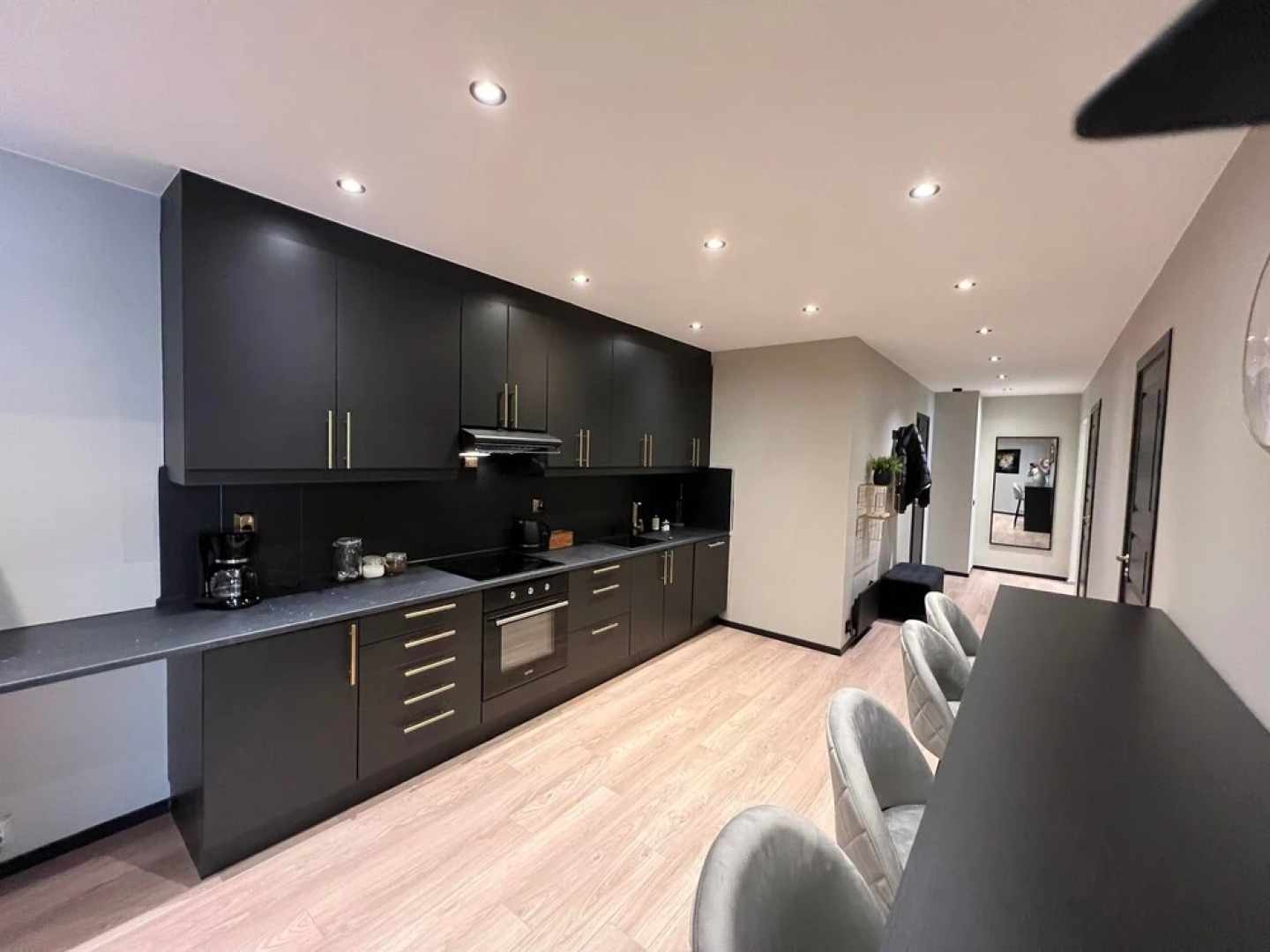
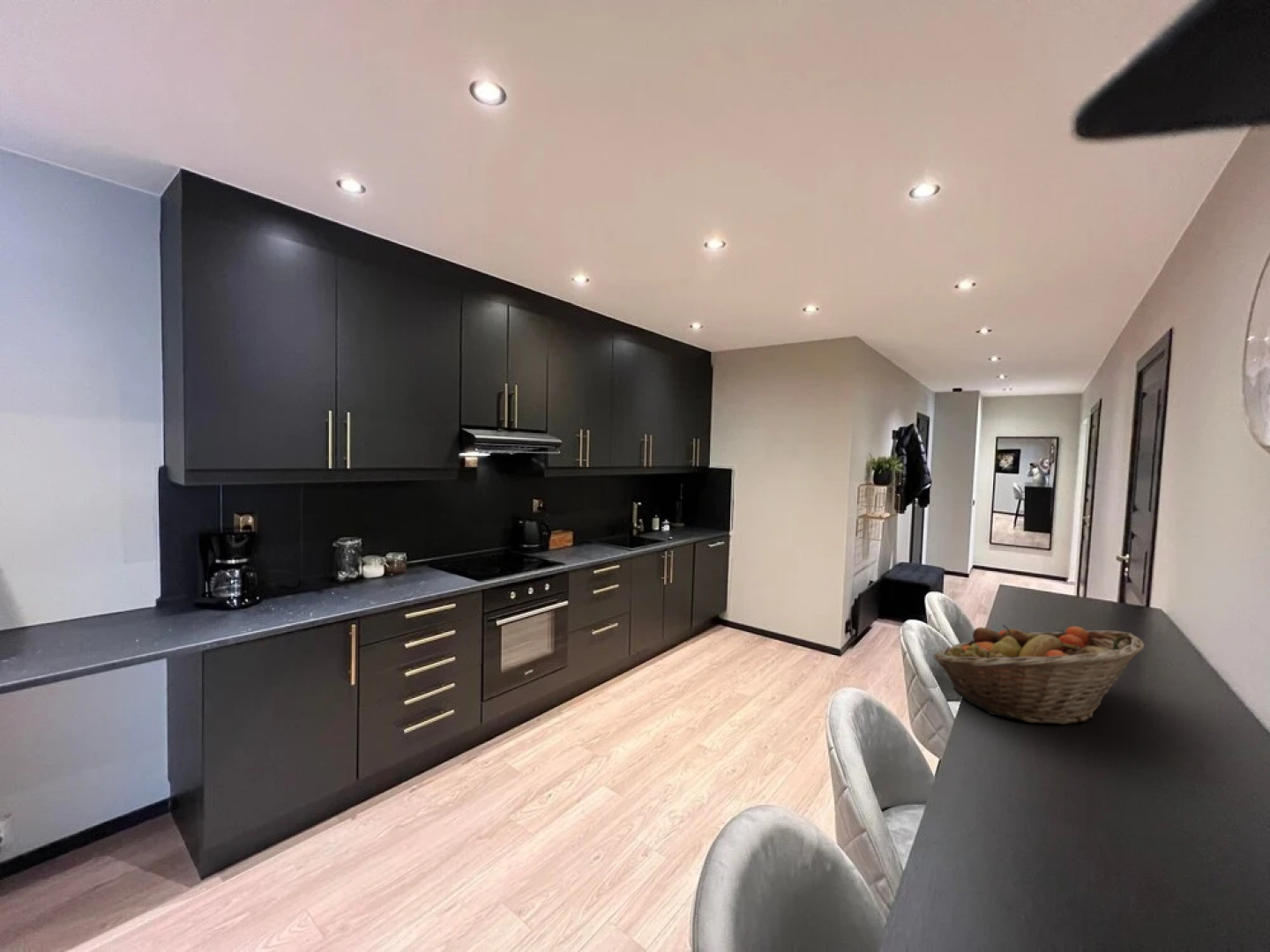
+ fruit basket (1032, 661)
